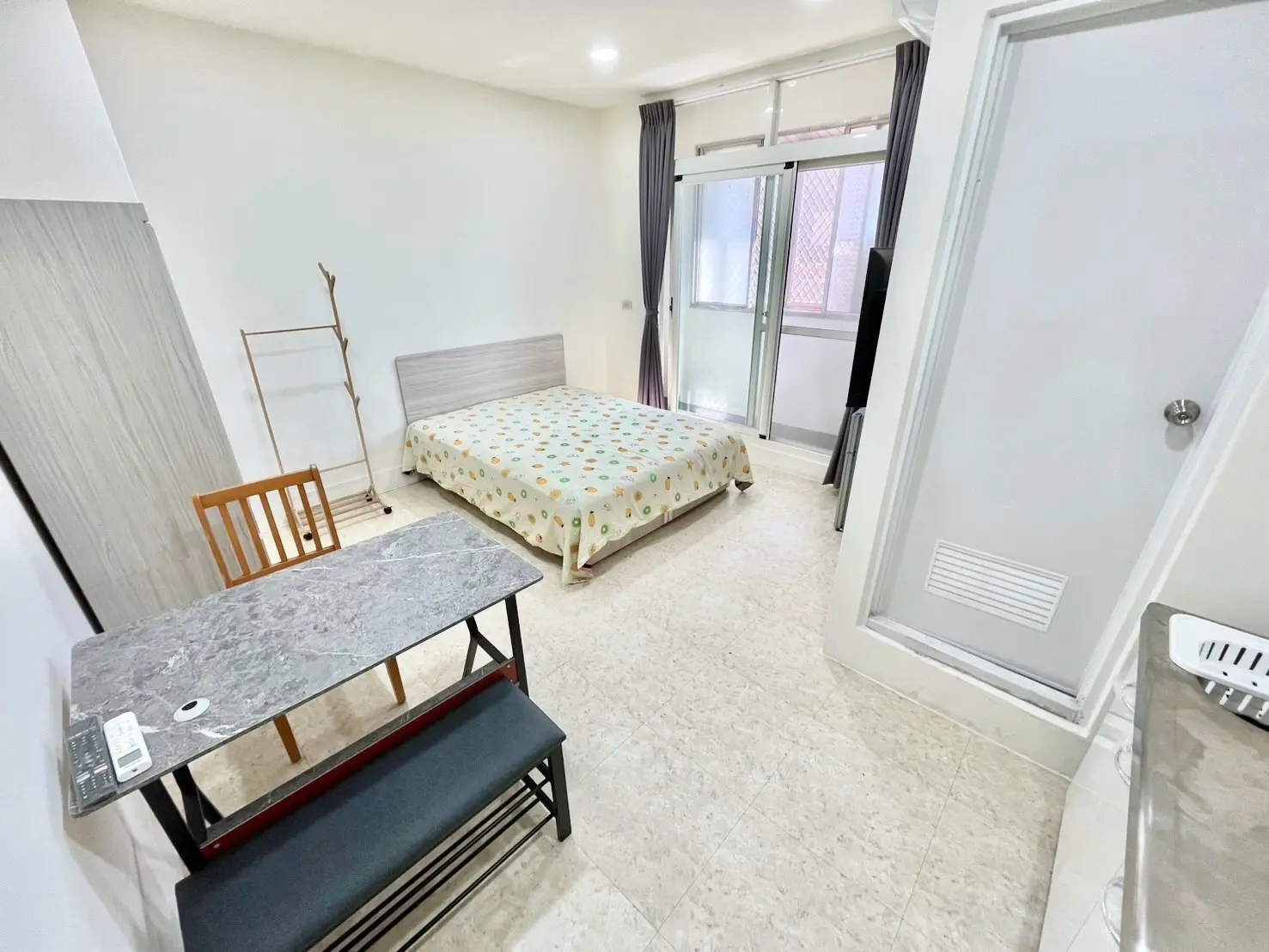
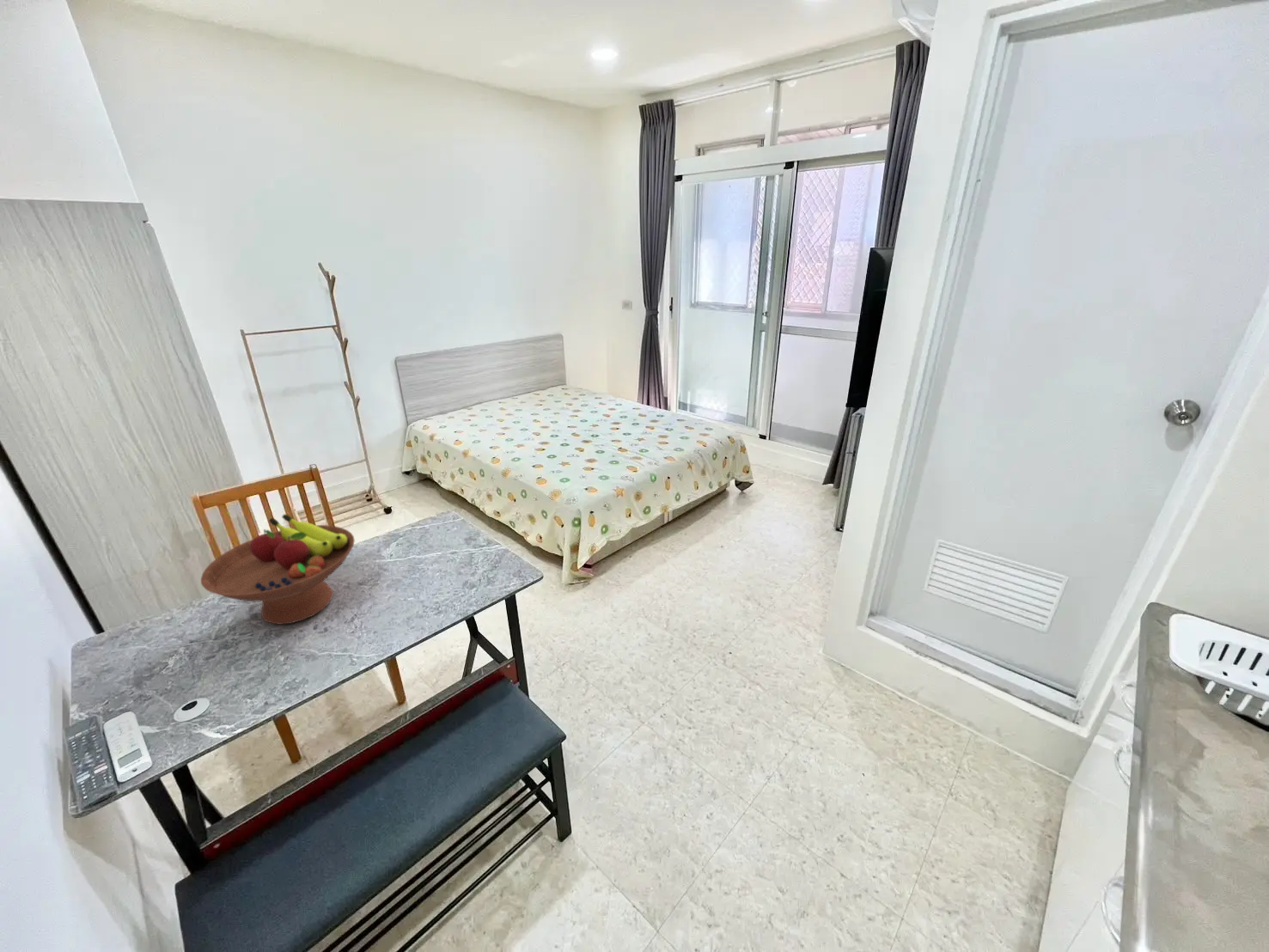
+ fruit bowl (288, 571)
